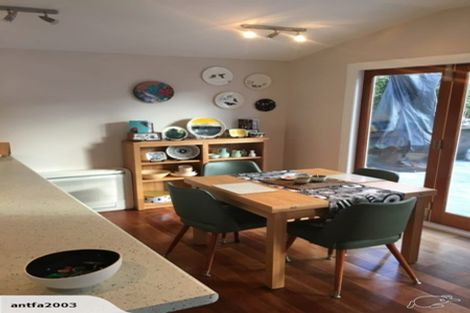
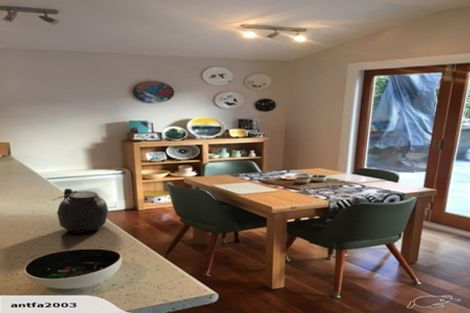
+ teapot (80, 210)
